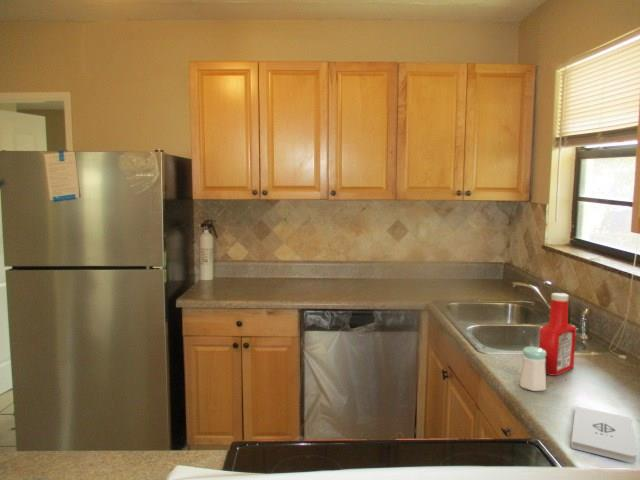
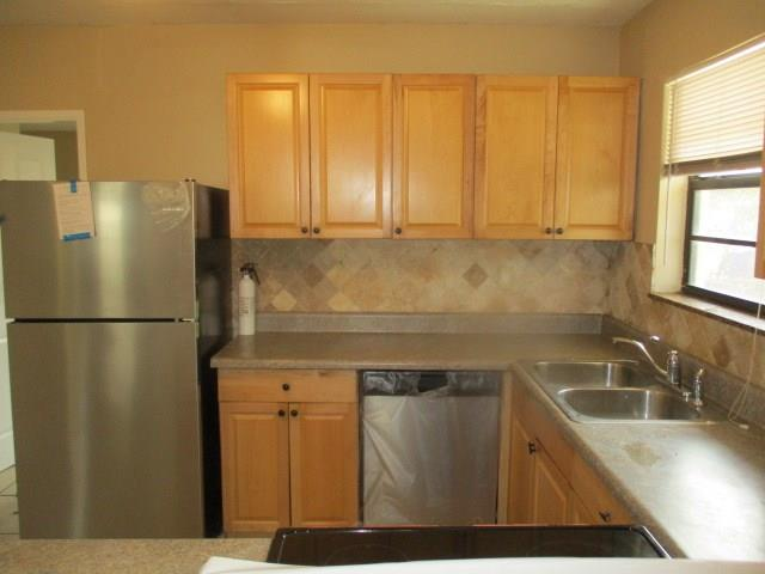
- salt shaker (533, 368)
- notepad (602, 432)
- soap bottle (557, 332)
